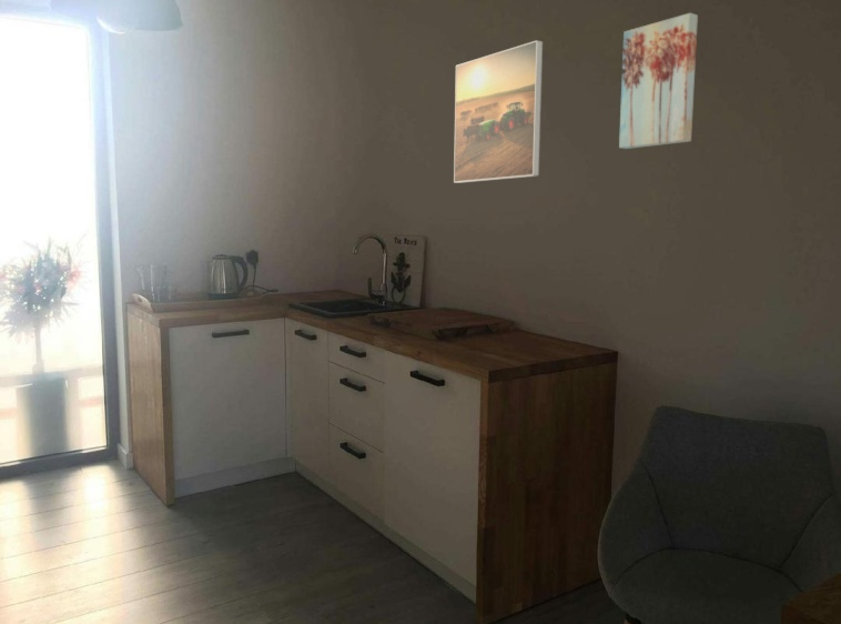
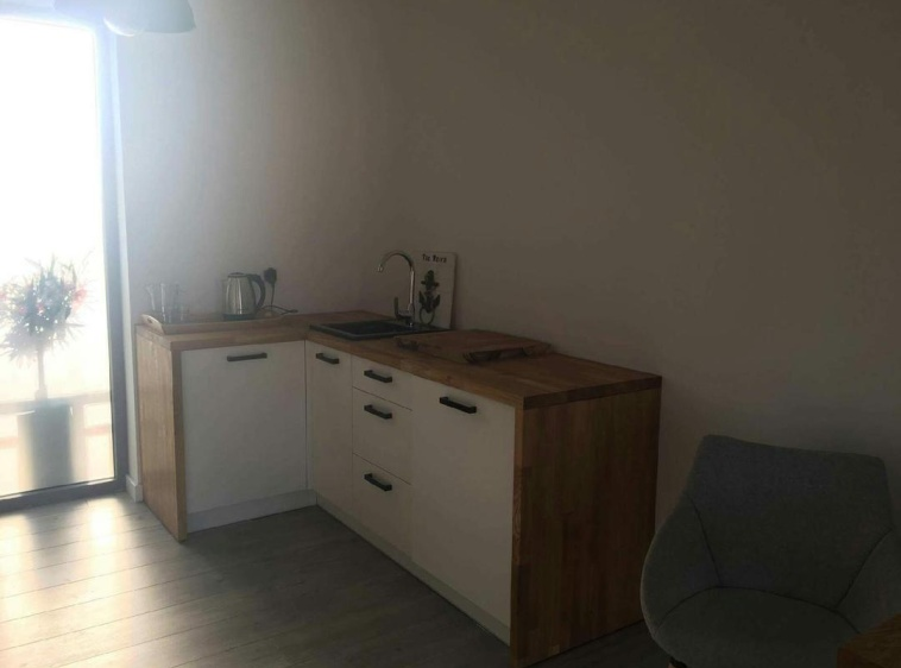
- wall art (656, 84)
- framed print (495, 117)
